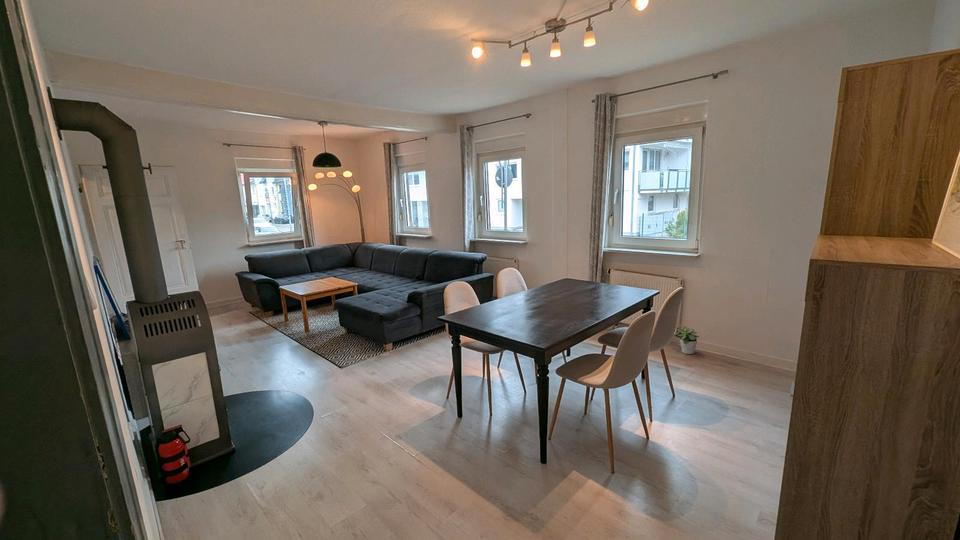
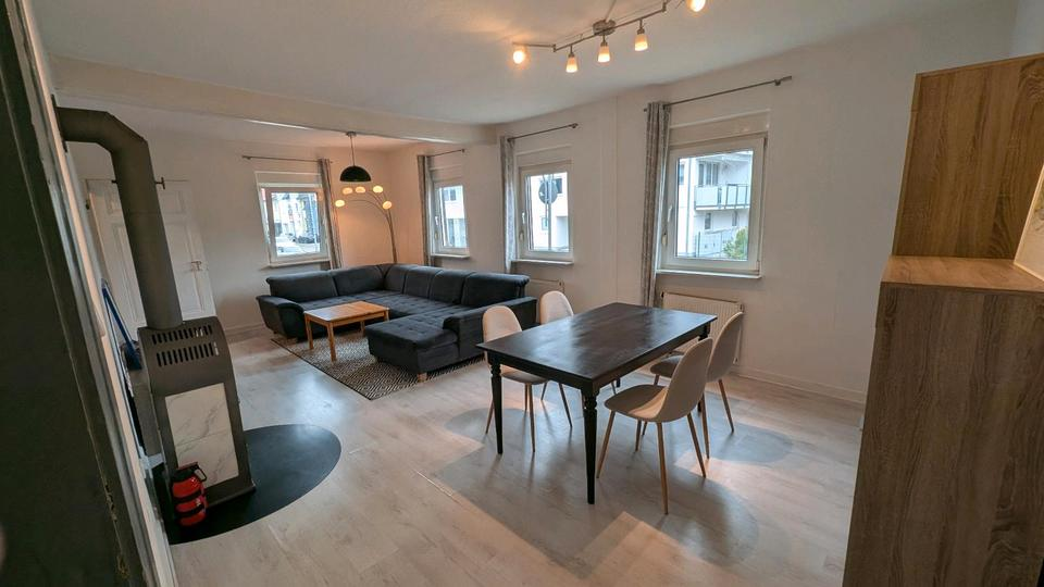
- potted plant (684, 339)
